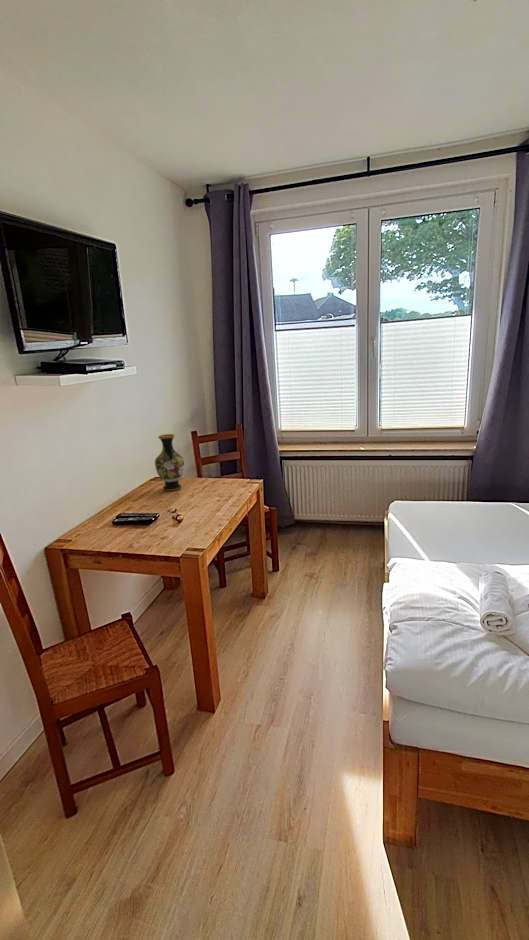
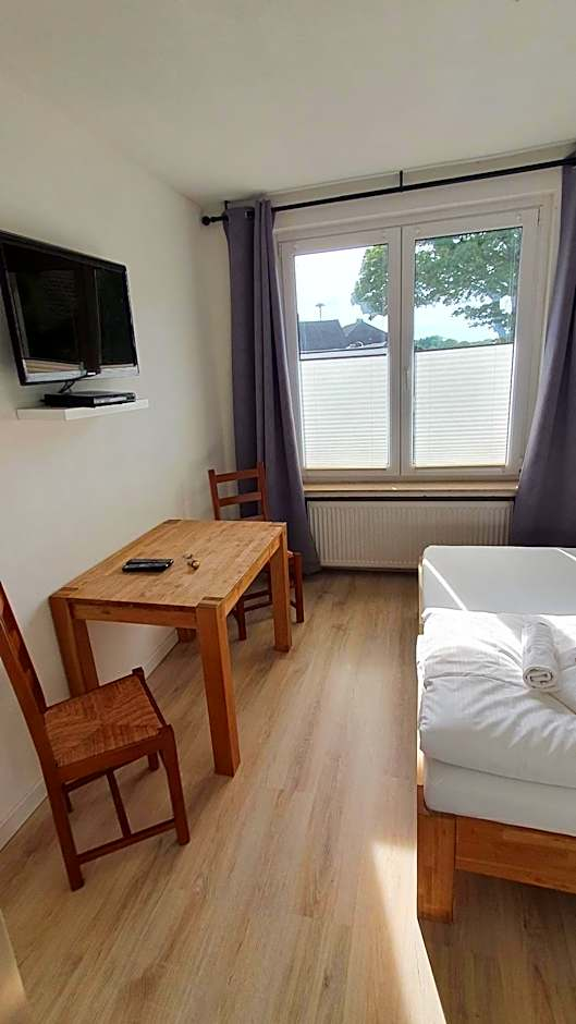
- vase (169, 462)
